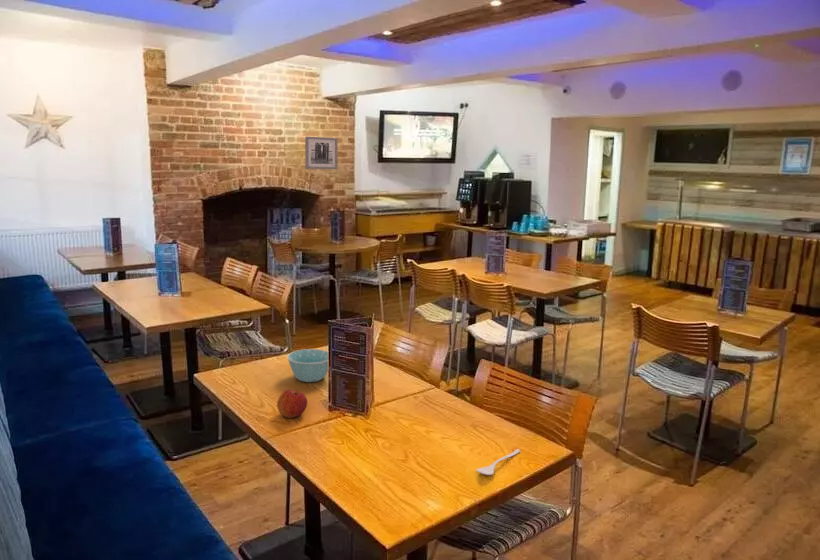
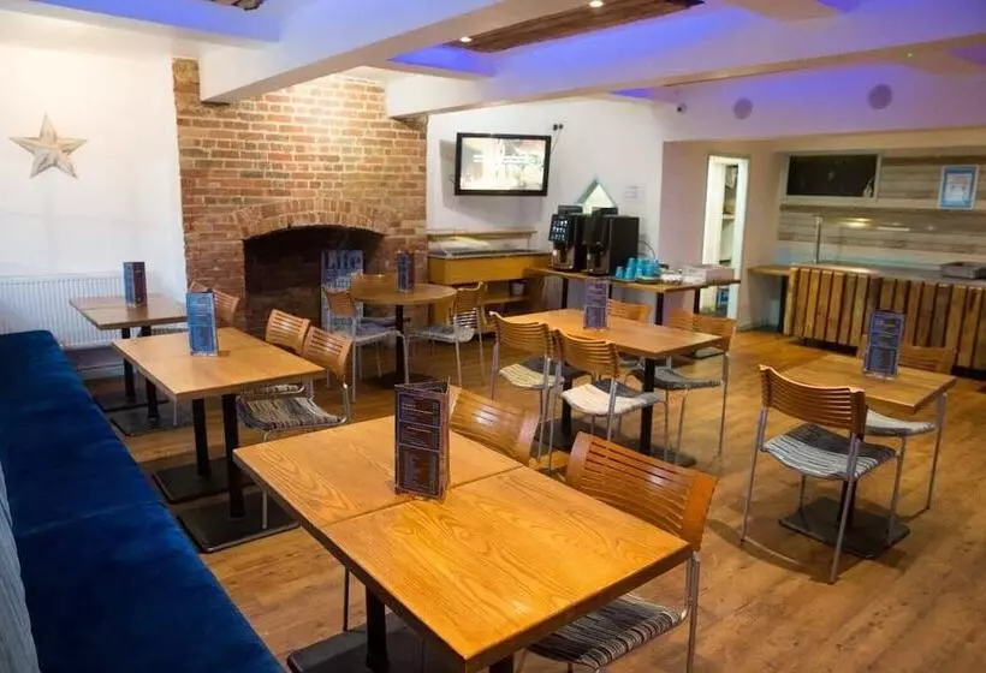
- wall art (321, 153)
- spoon (499, 460)
- apple (292, 402)
- bowl (310, 366)
